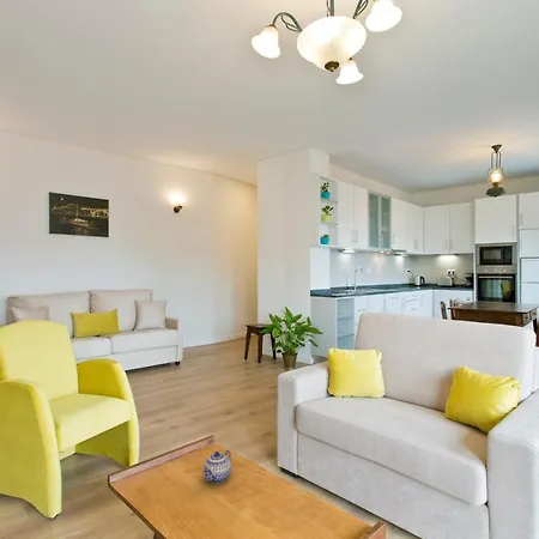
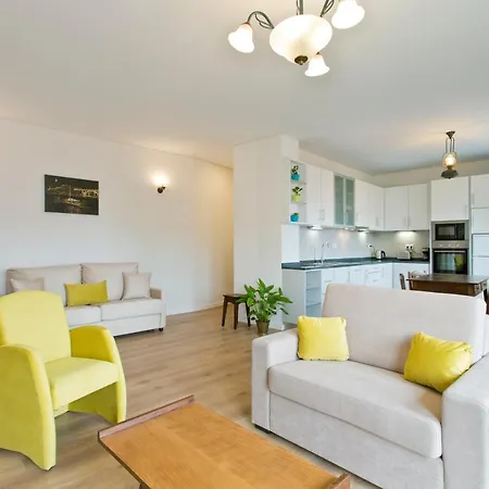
- teapot (217, 465)
